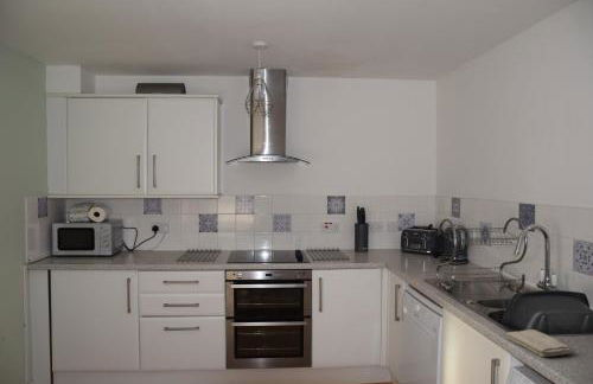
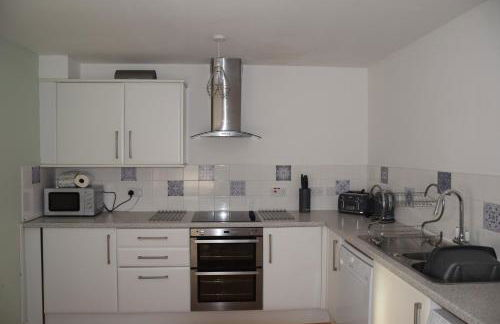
- washcloth (536, 341)
